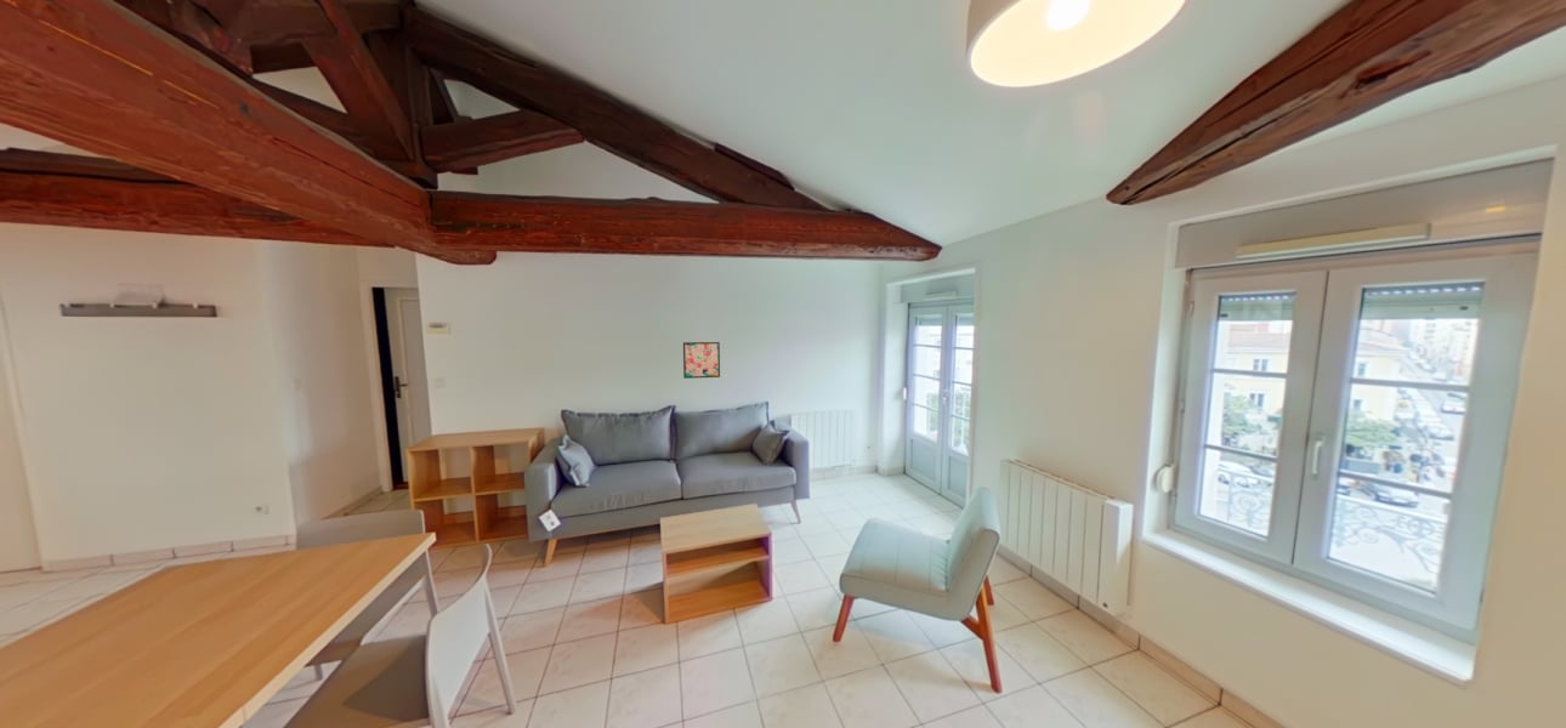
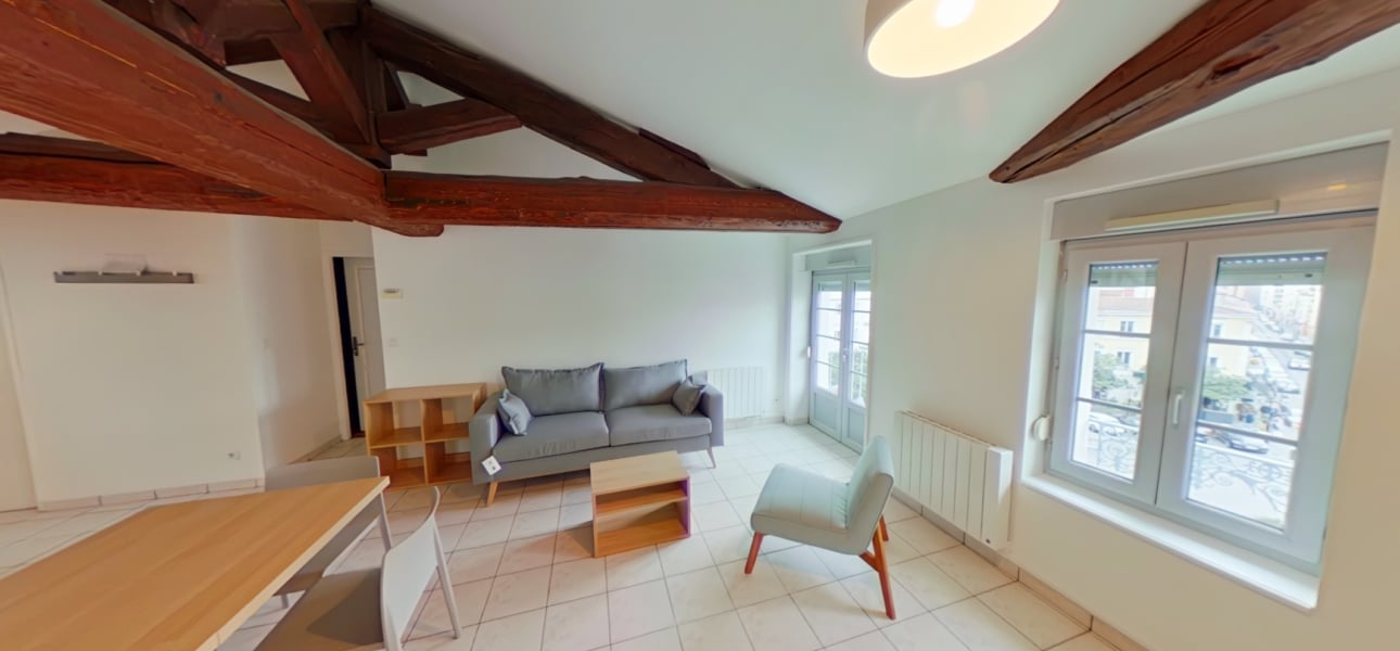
- wall art (702, 359)
